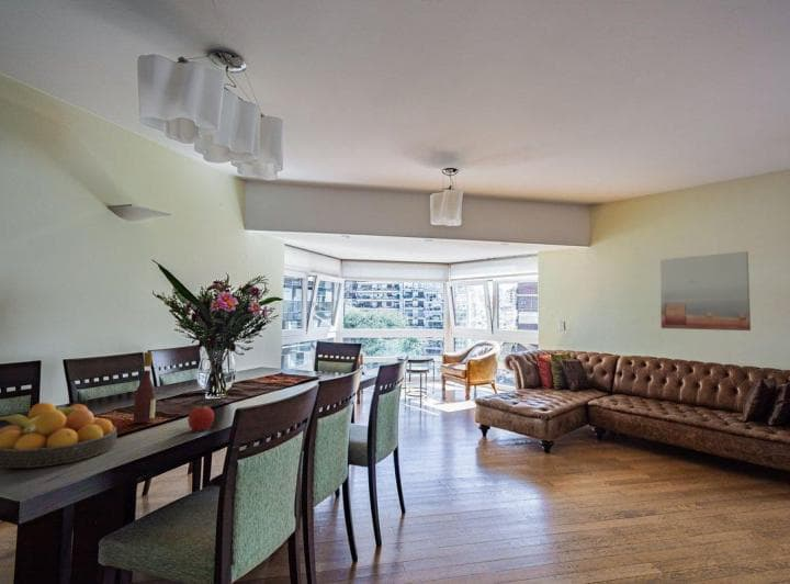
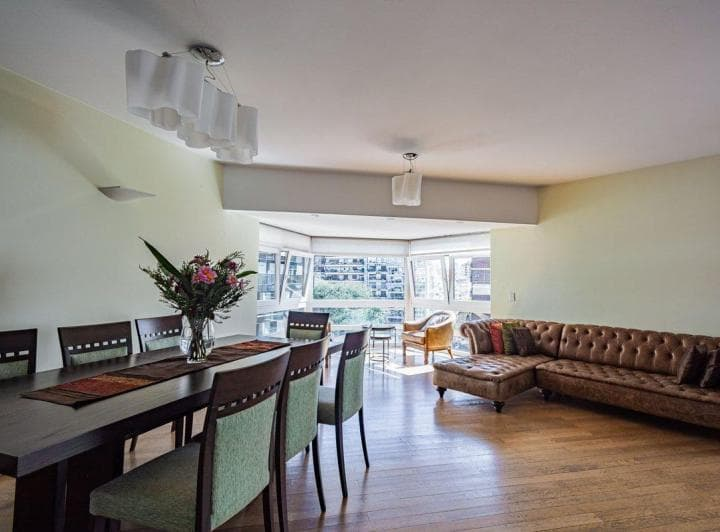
- apple (201, 416)
- wall art (701, 292)
- wine bottle (145, 386)
- fruit bowl (57, 427)
